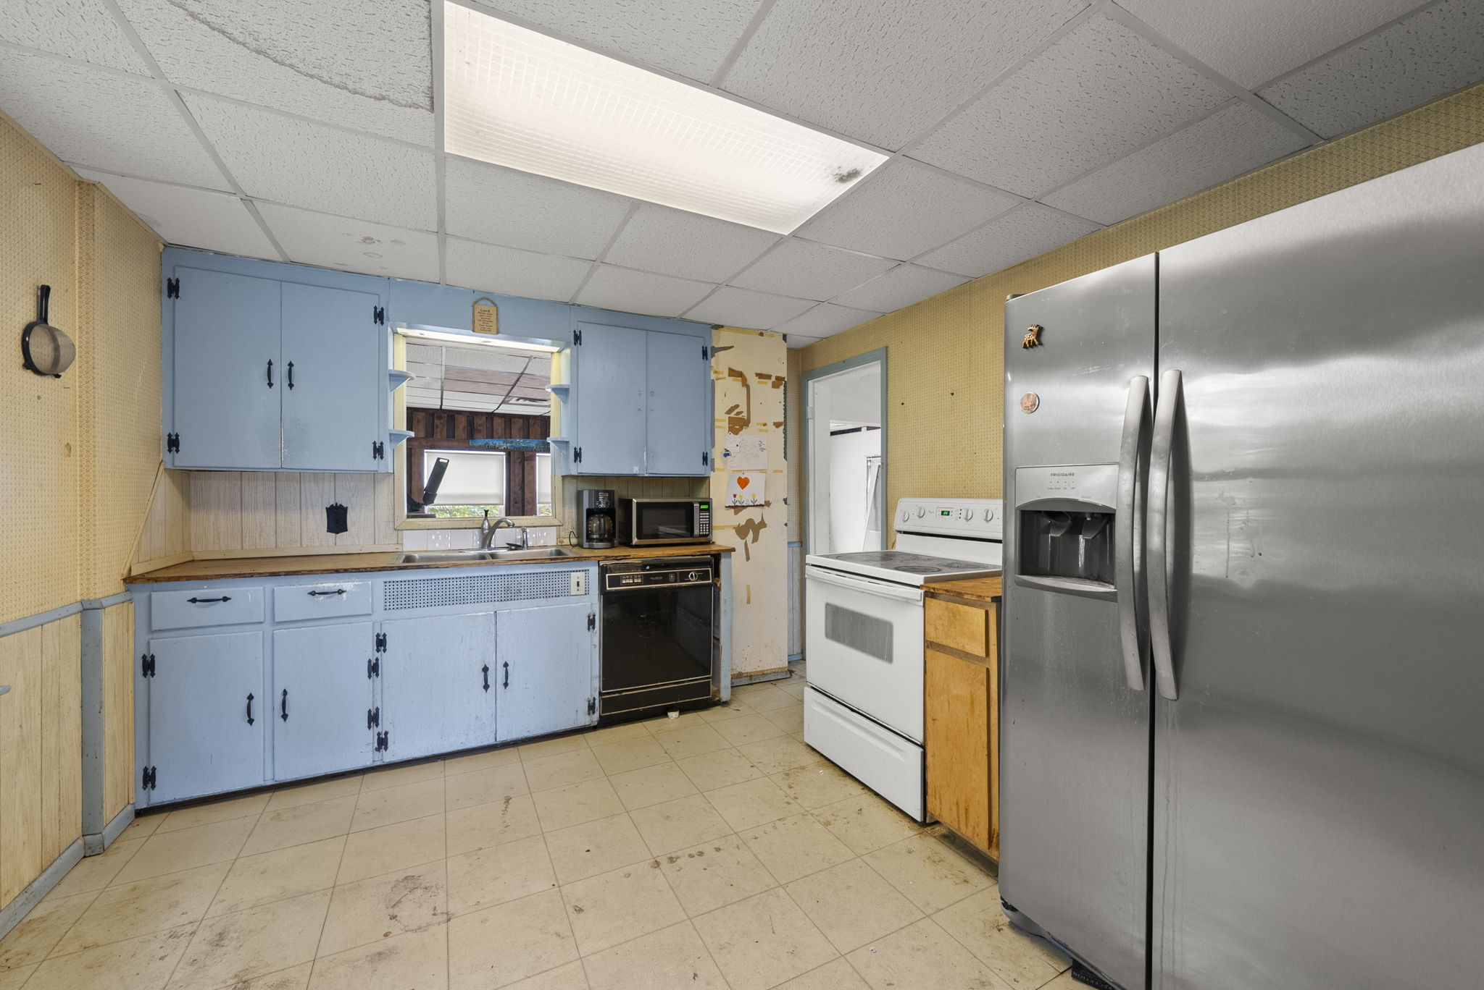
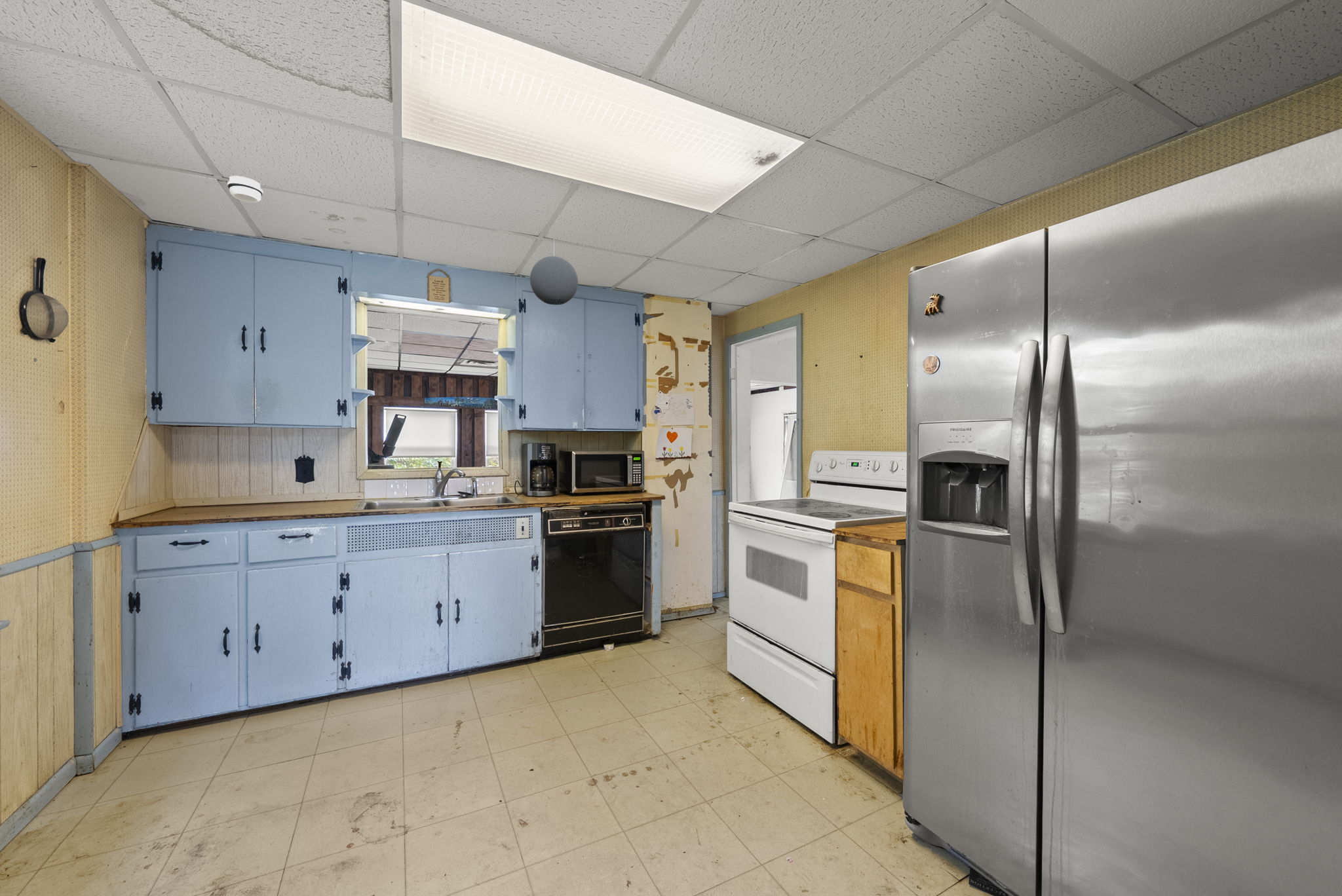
+ pendant light (554, 270)
+ smoke detector (245, 190)
